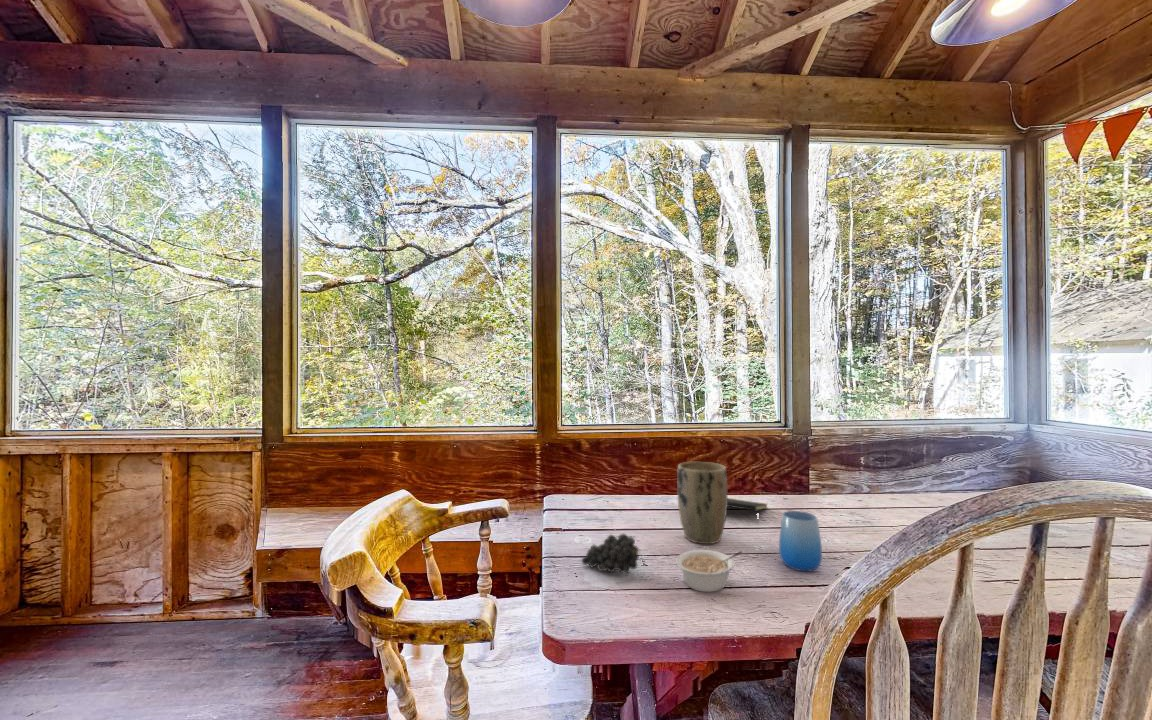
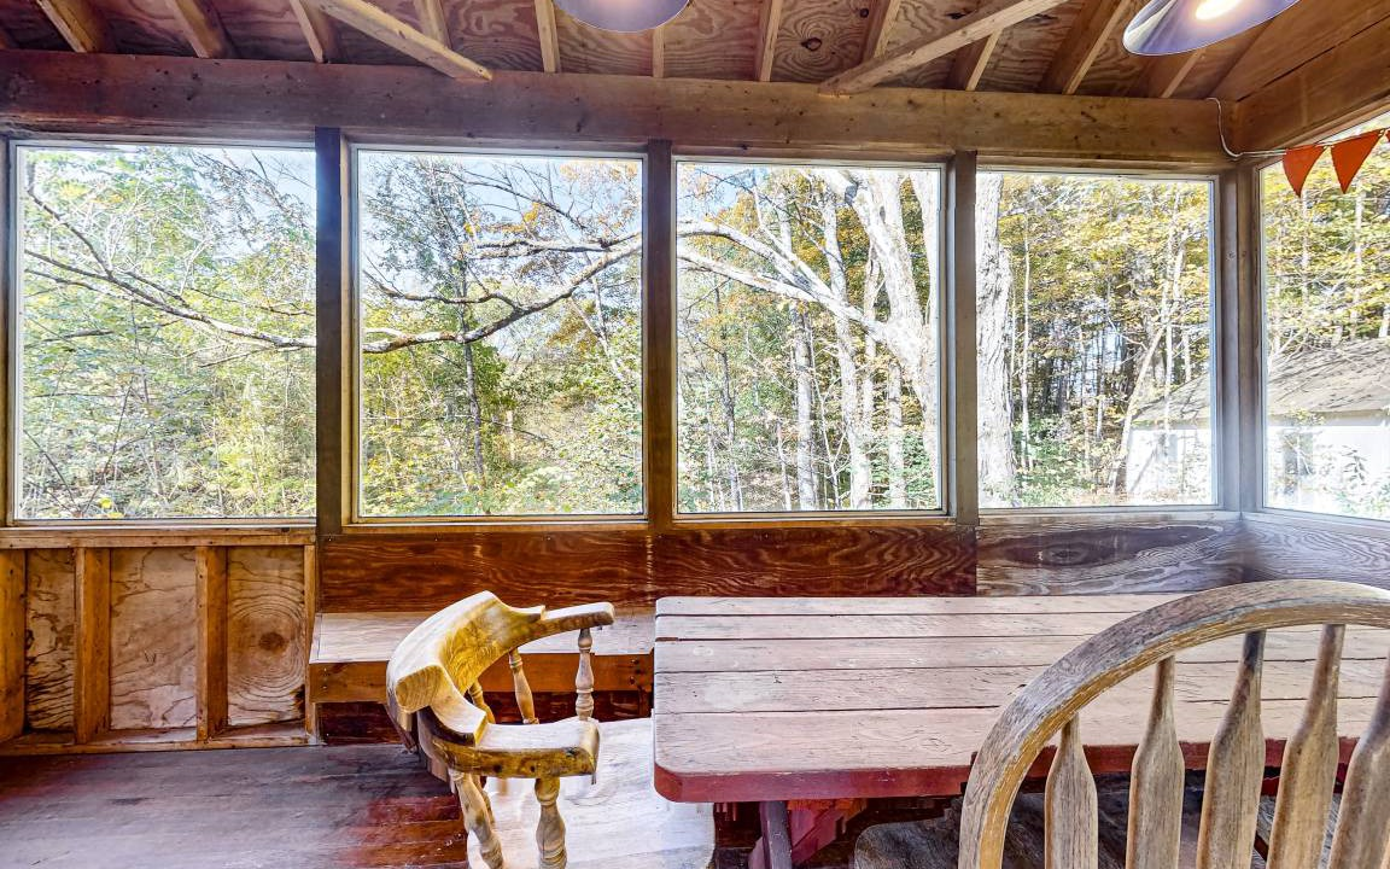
- legume (706, 568)
- cup (800, 540)
- notepad (727, 501)
- fruit (613, 550)
- plant pot (702, 501)
